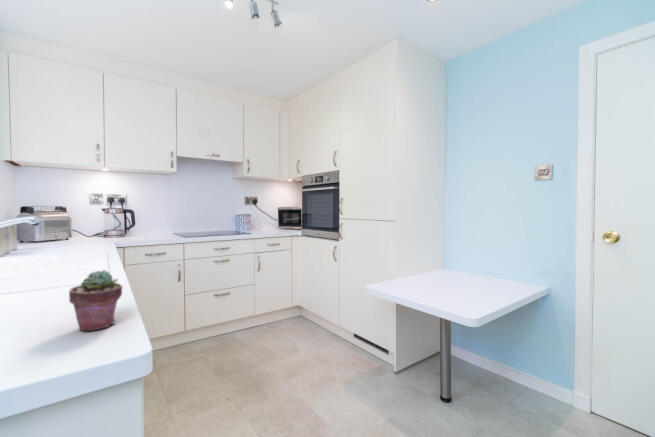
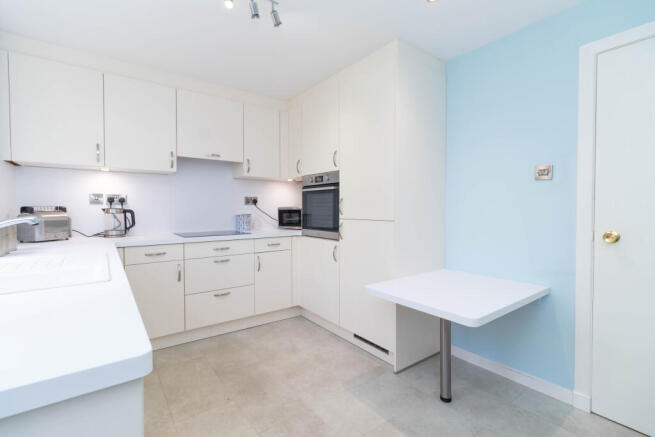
- potted succulent (96, 298)
